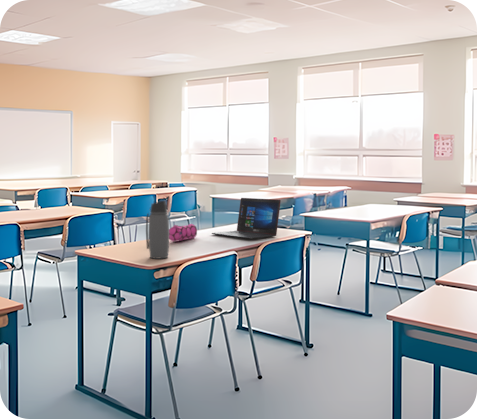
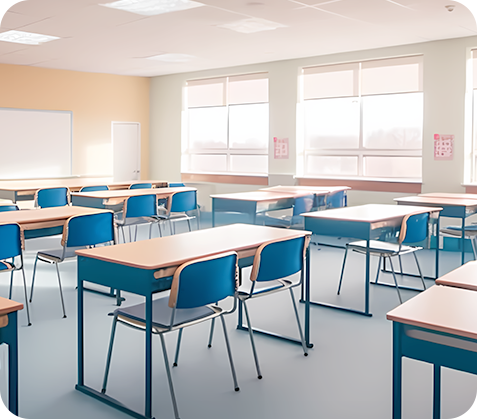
- pencil case (183, 231)
- water bottle (158, 229)
- laptop (245, 217)
